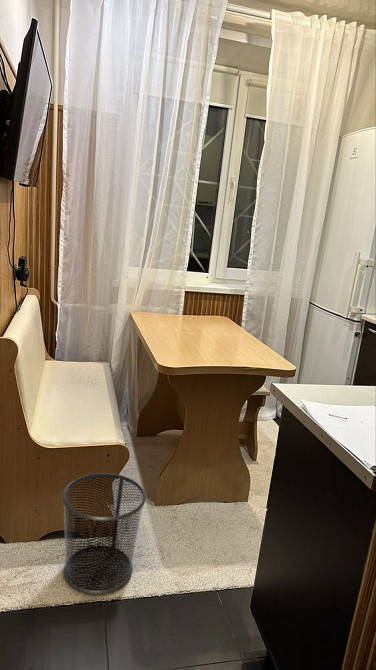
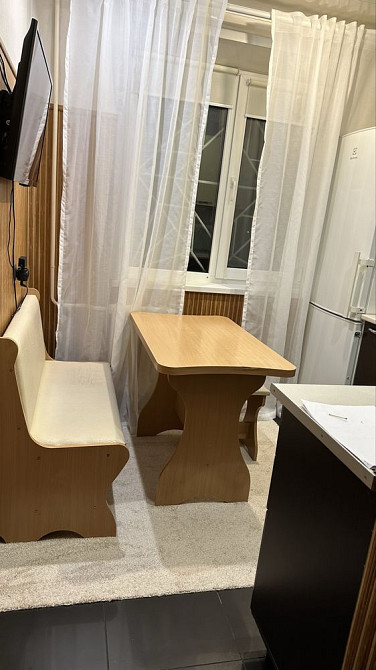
- waste bin (102, 532)
